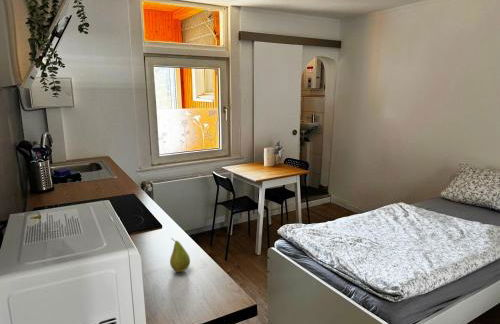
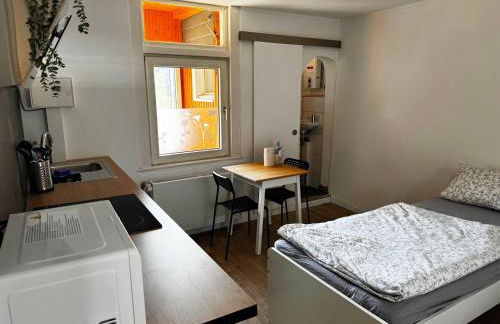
- fruit (179, 253)
